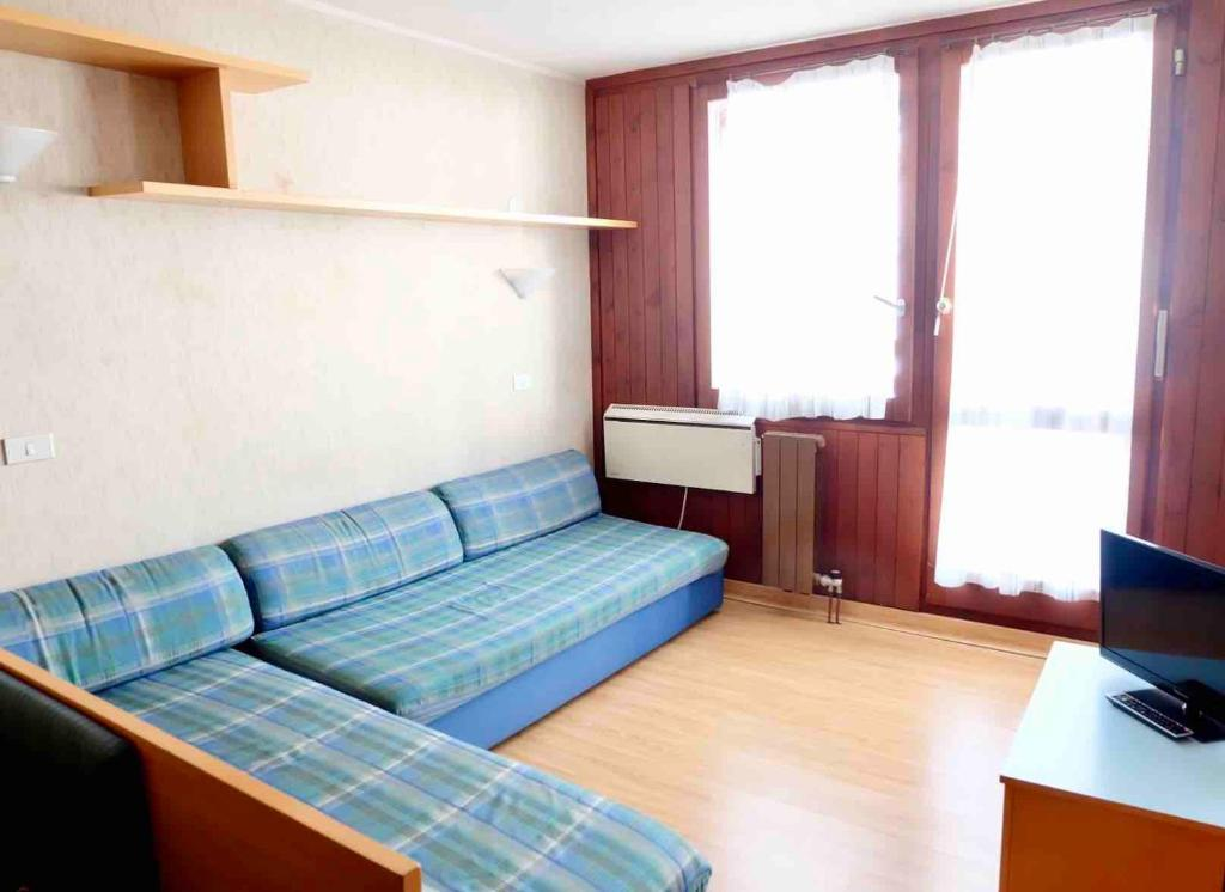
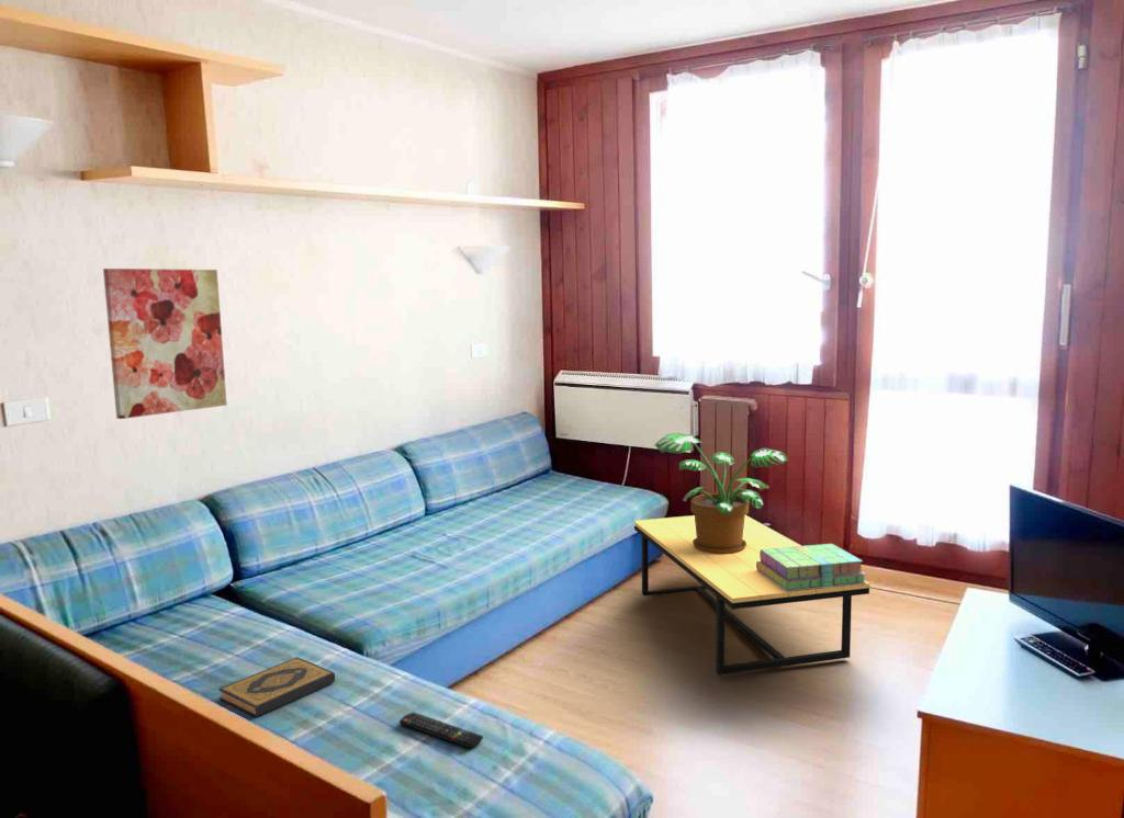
+ hardback book (278, 685)
+ potted plant (719, 490)
+ coffee table (735, 586)
+ wall art (168, 341)
+ remote control (439, 730)
+ stack of books (809, 565)
